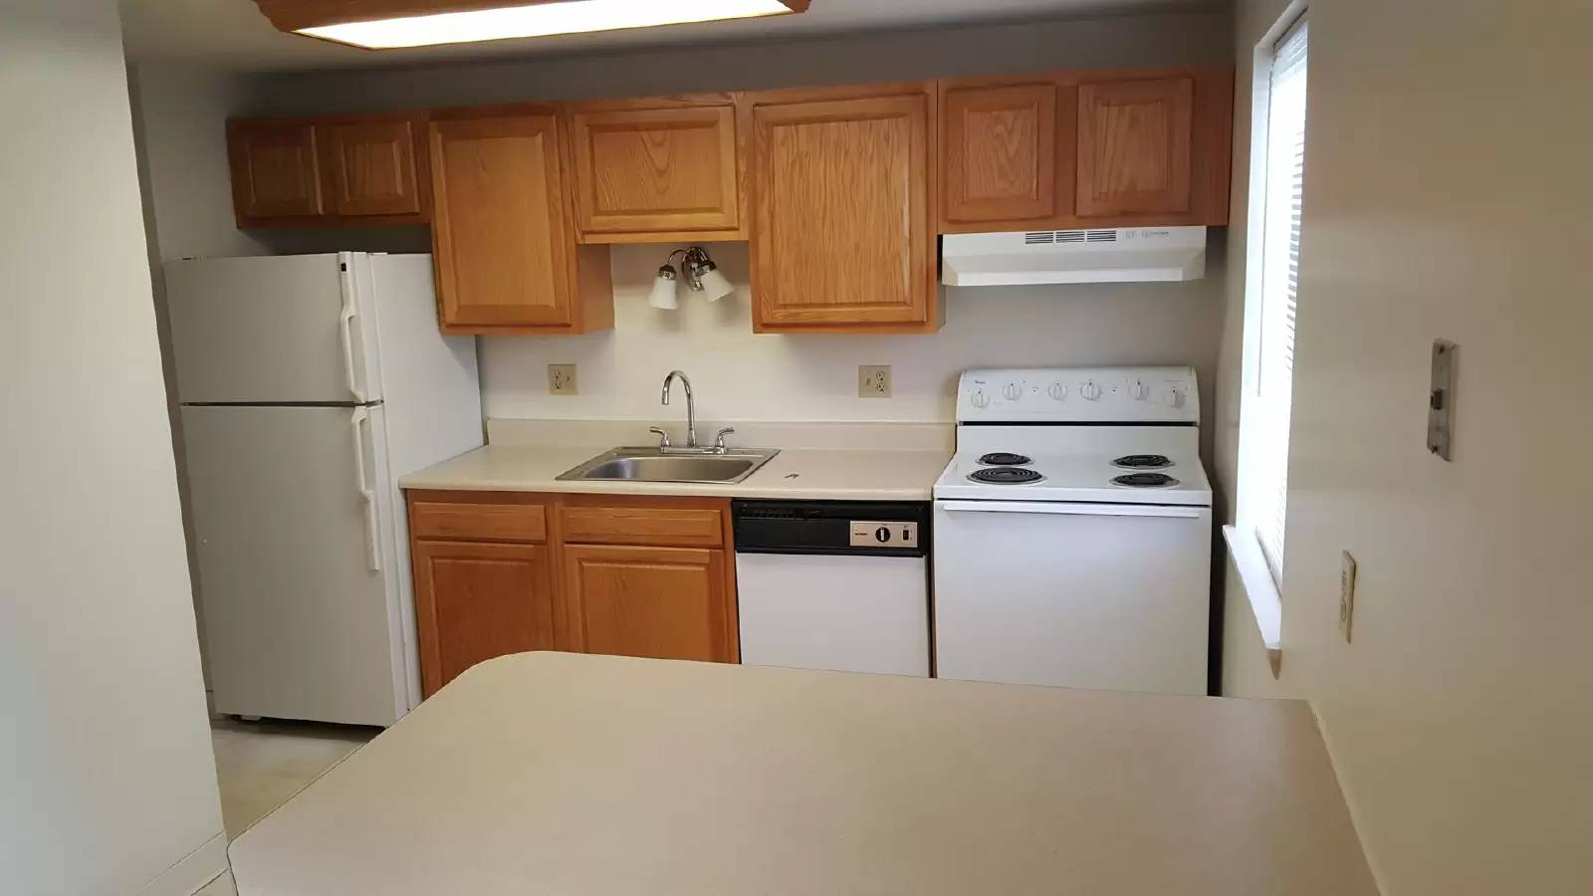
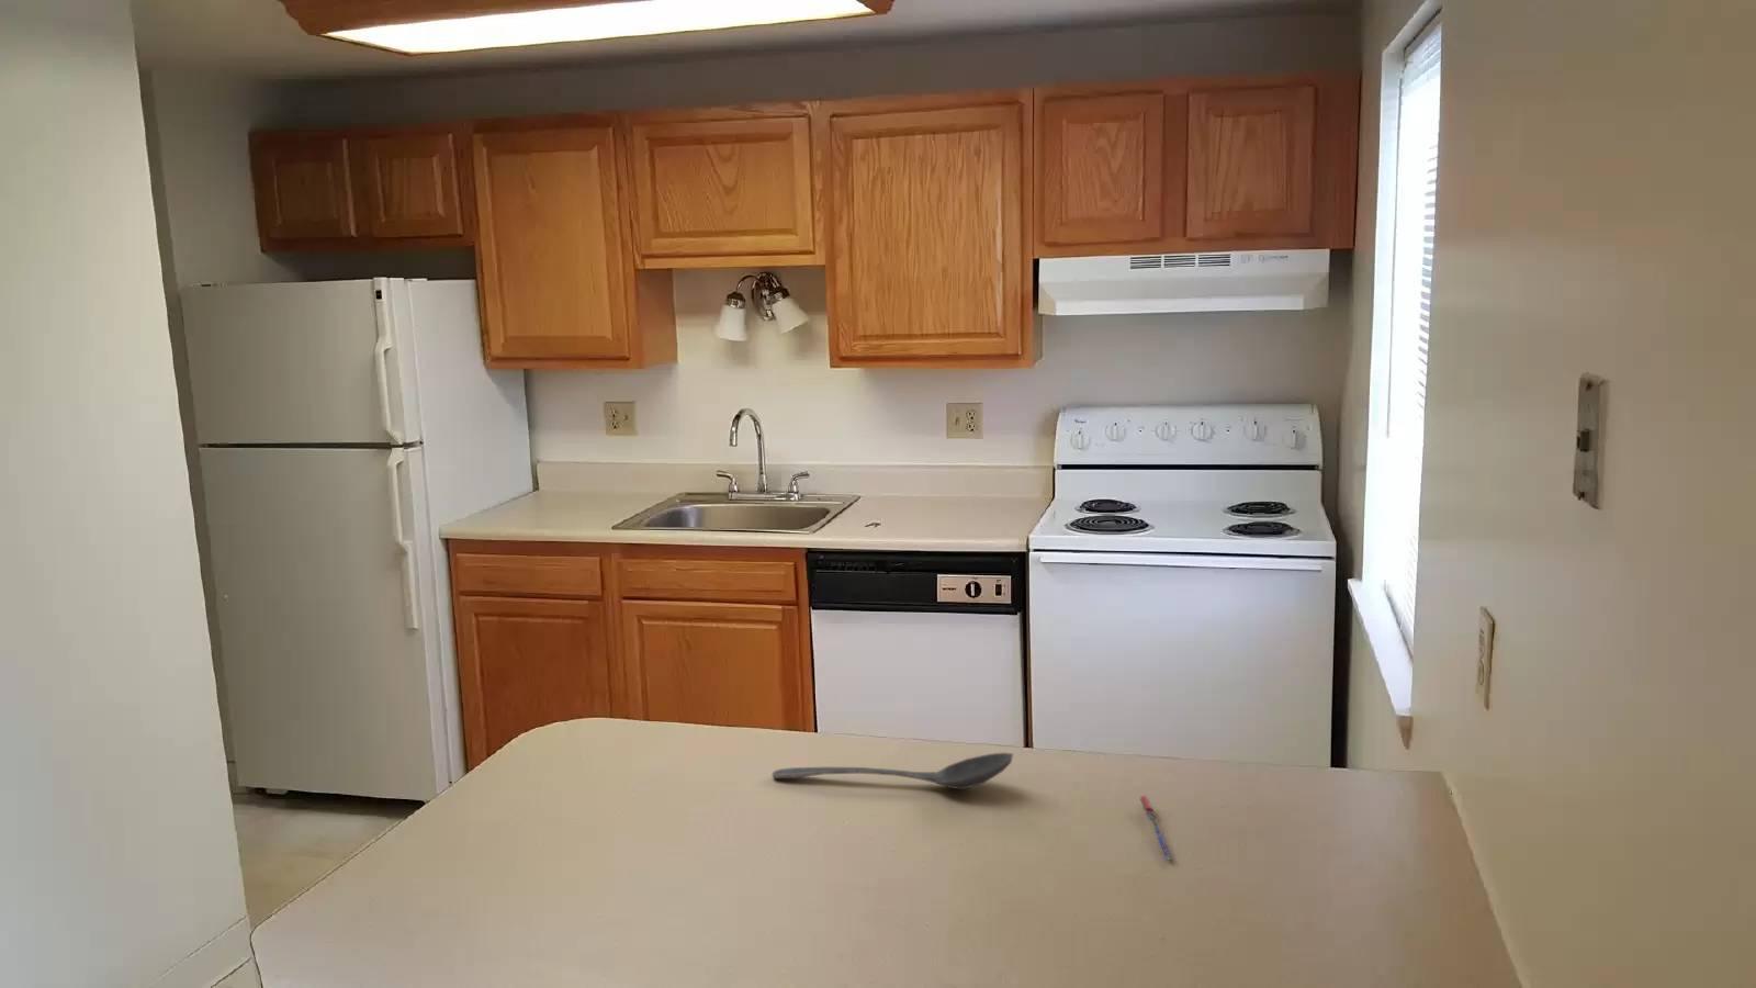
+ stirrer (890, 770)
+ pen (1155, 825)
